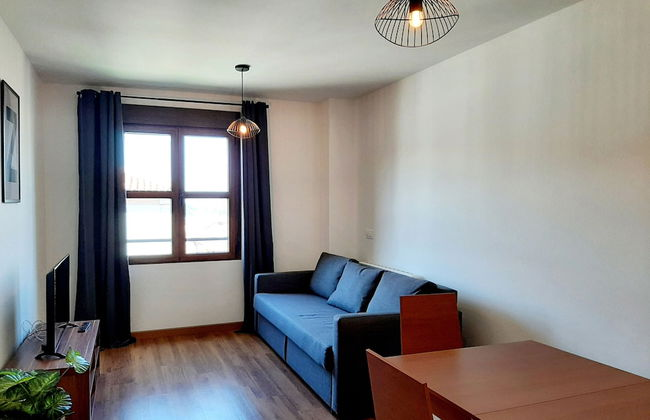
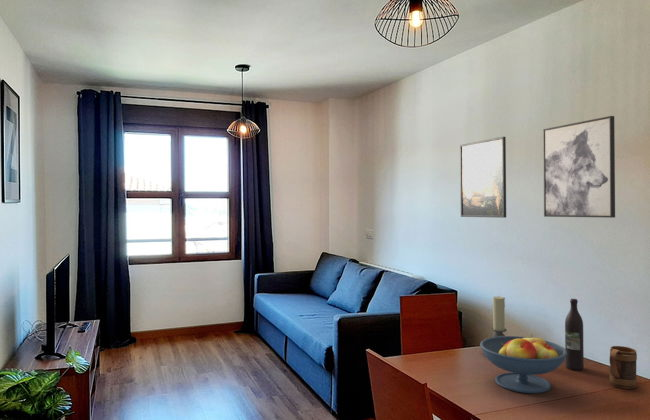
+ candle holder (502, 325)
+ wall art (576, 170)
+ wine bottle (574, 333)
+ fruit bowl (522, 358)
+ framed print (481, 179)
+ mug (620, 367)
